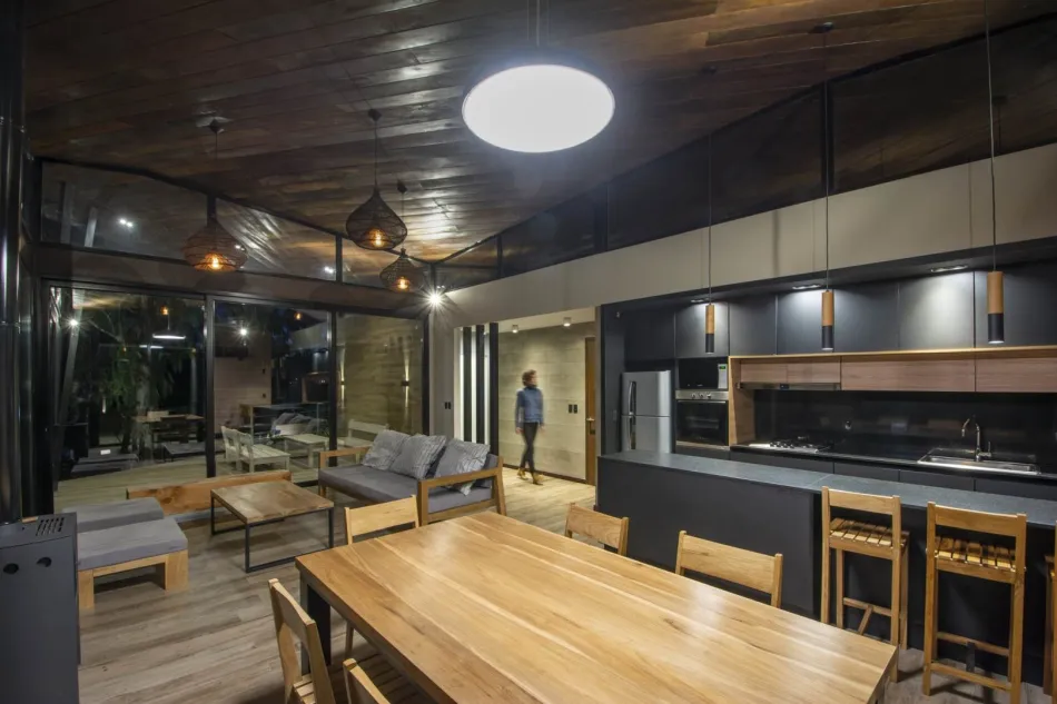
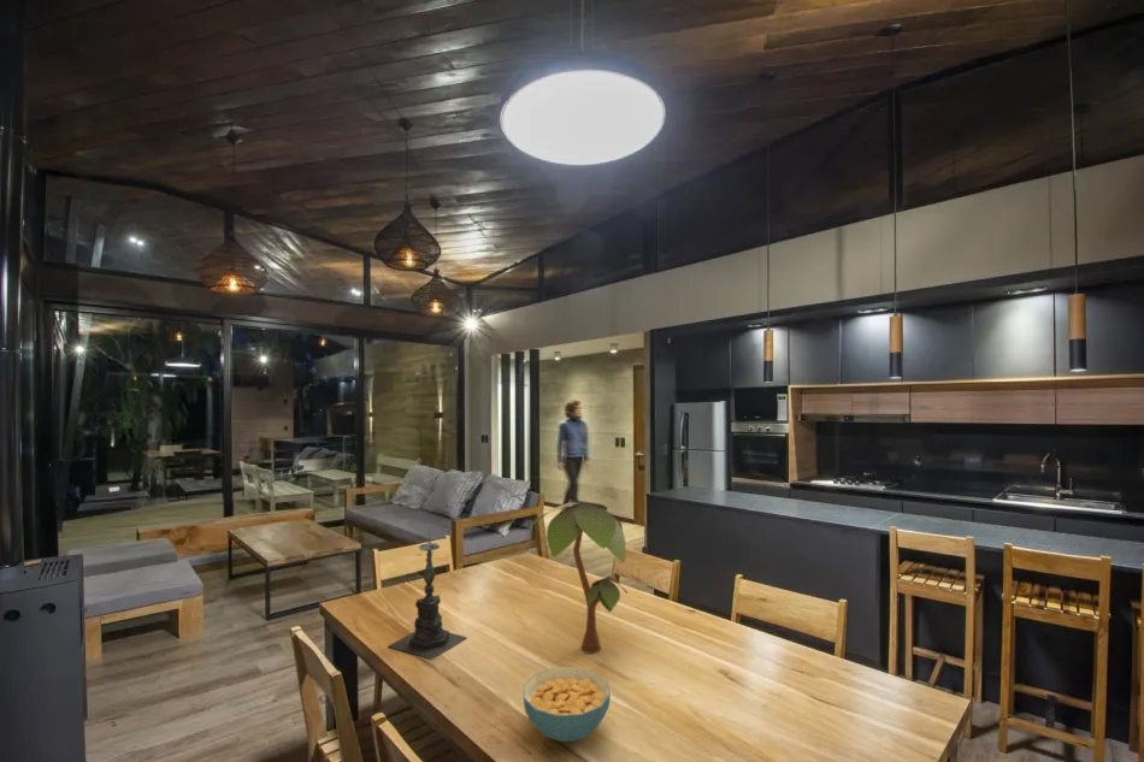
+ plant (580, 571)
+ cereal bowl (566, 710)
+ candle holder (427, 585)
